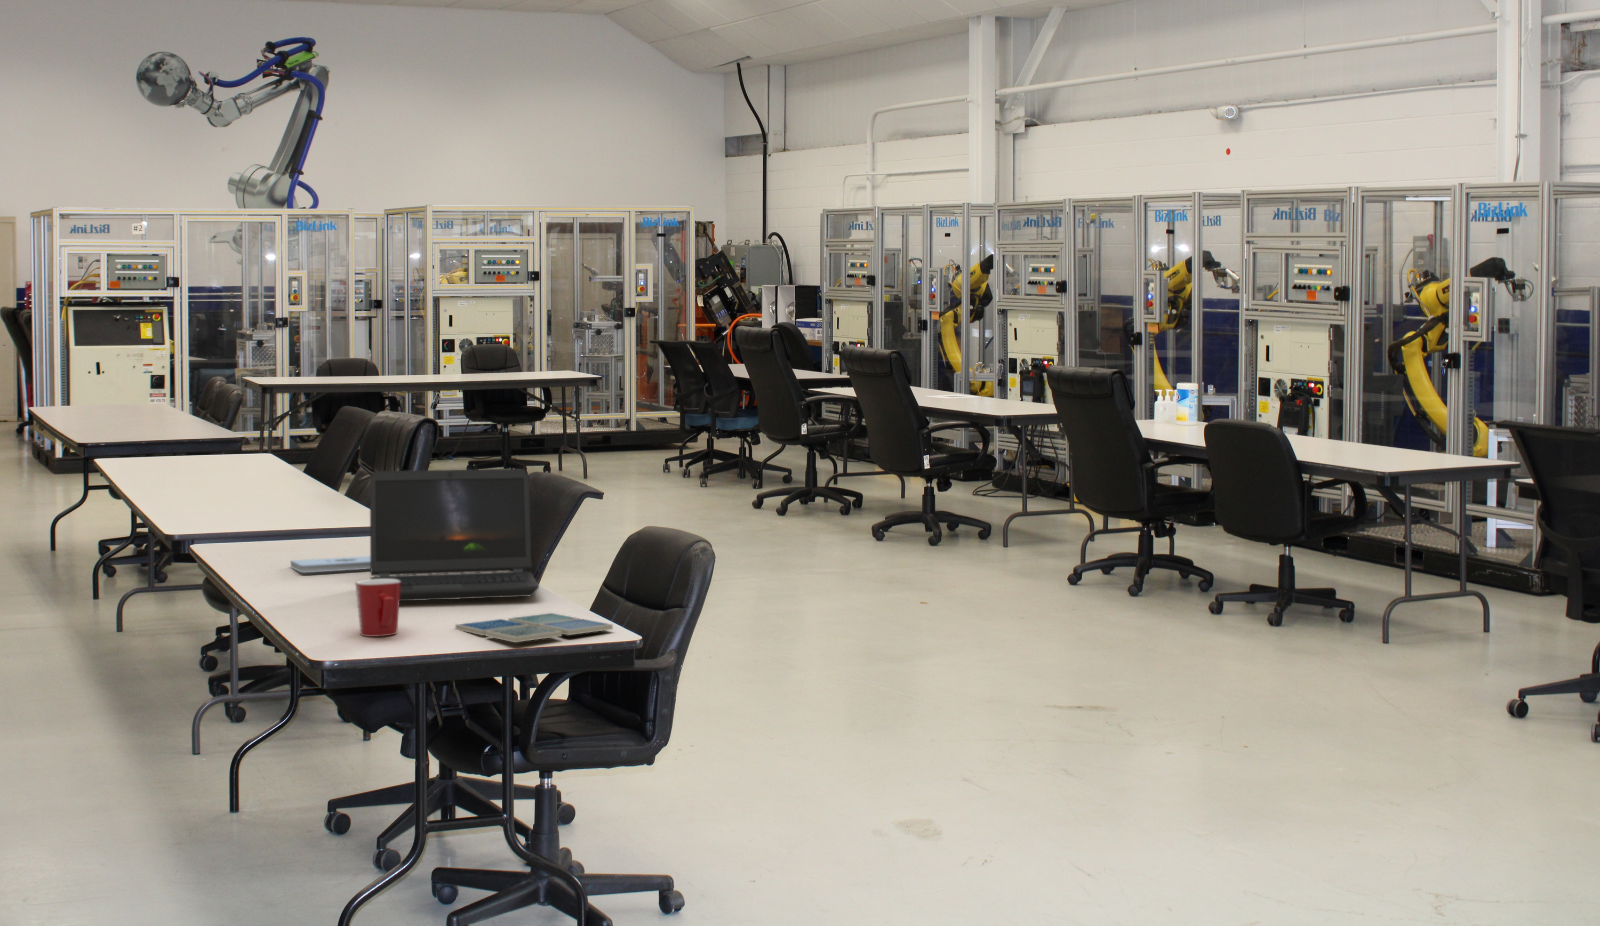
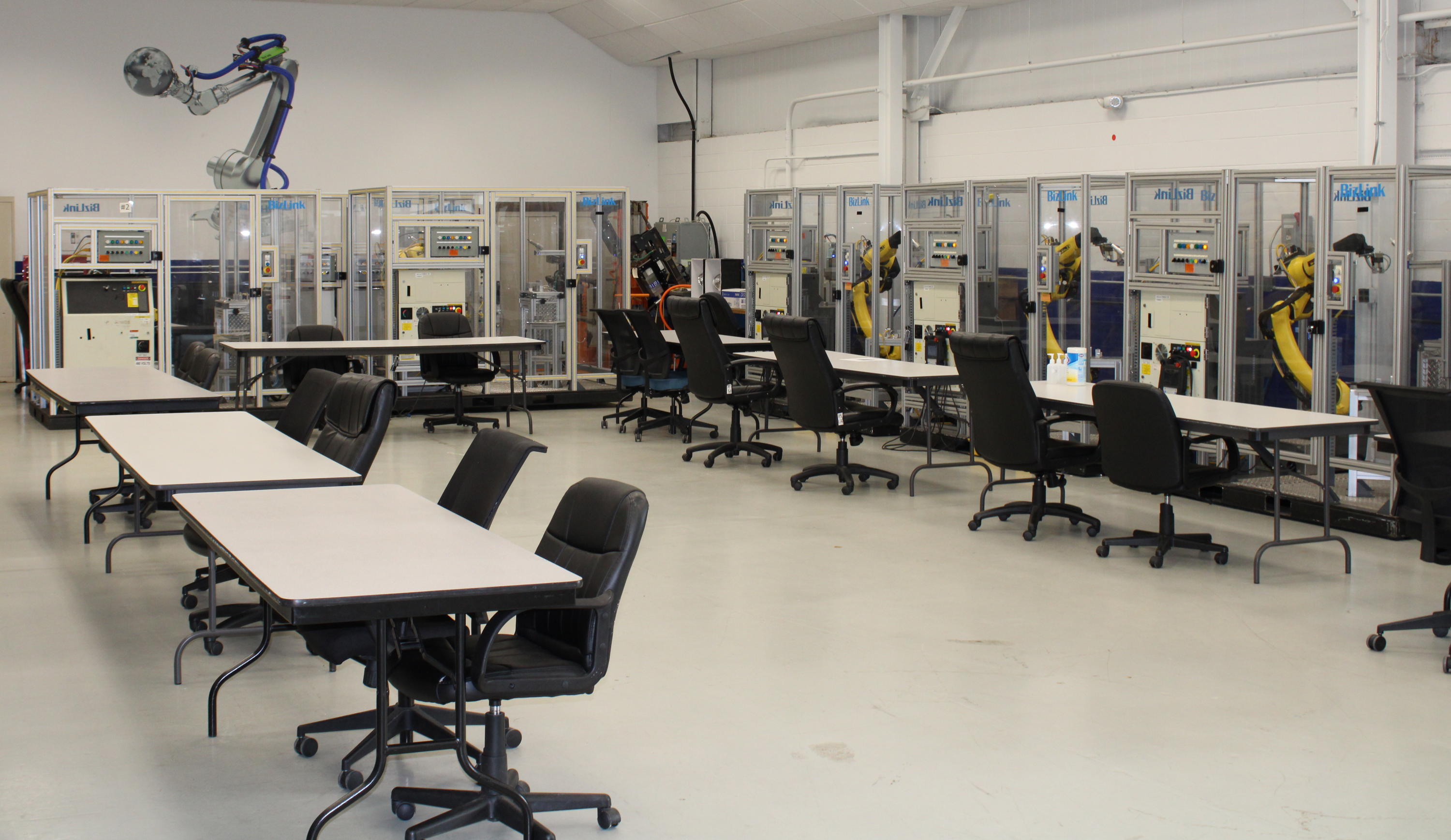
- drink coaster (534, 627)
- laptop computer (452, 531)
- mug (380, 609)
- notepad (343, 563)
